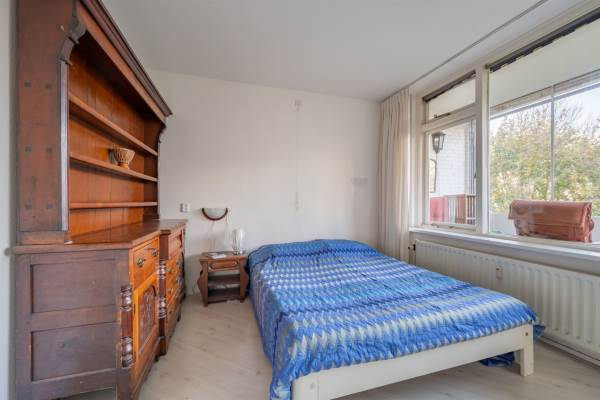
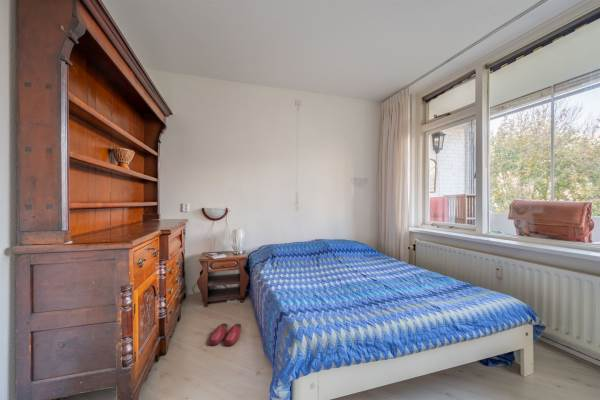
+ slippers (225, 331)
